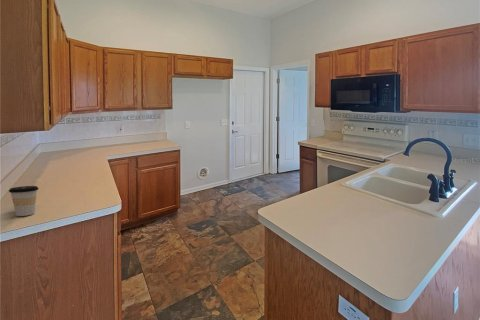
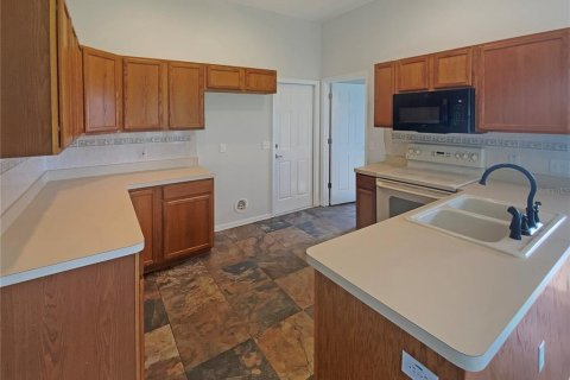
- coffee cup (24, 200)
